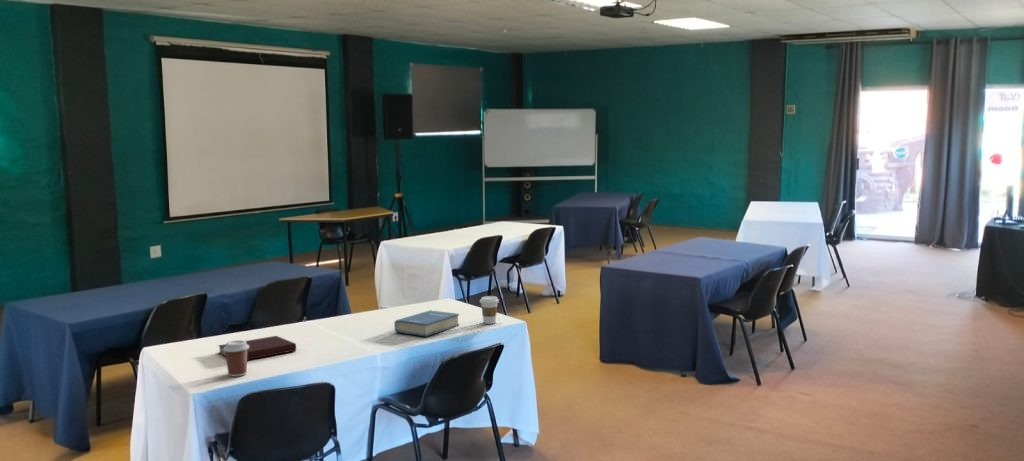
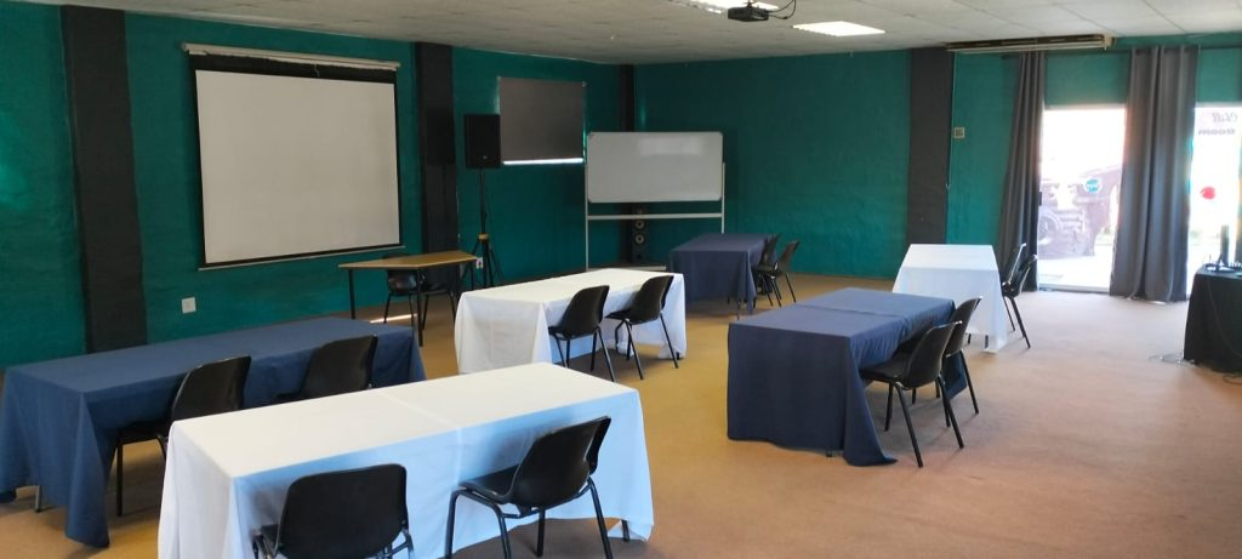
- coffee cup (489, 309)
- notebook (257, 348)
- coffee cup (236, 358)
- hardback book (427, 322)
